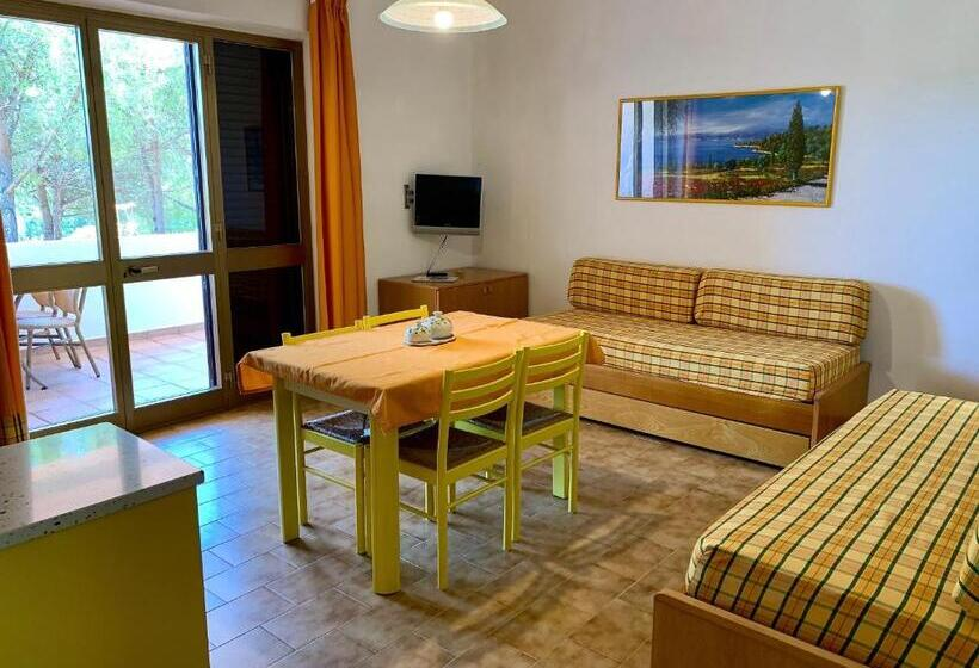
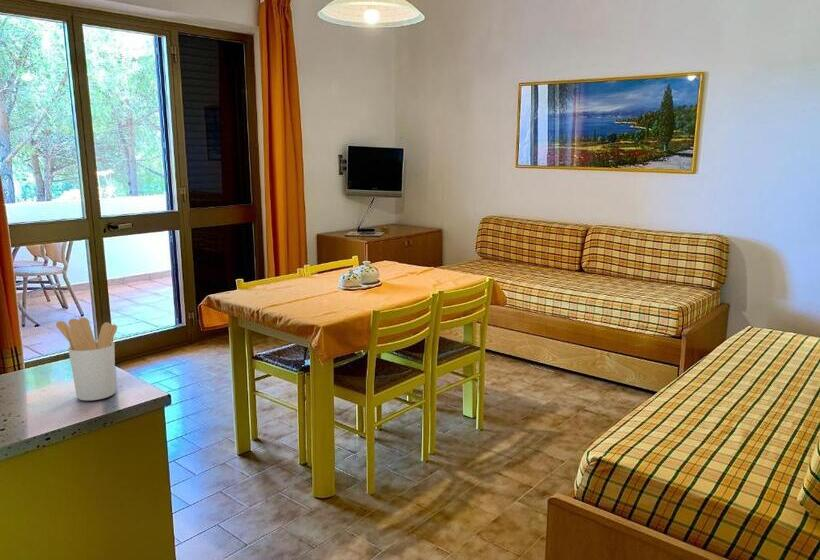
+ utensil holder (87, 356)
